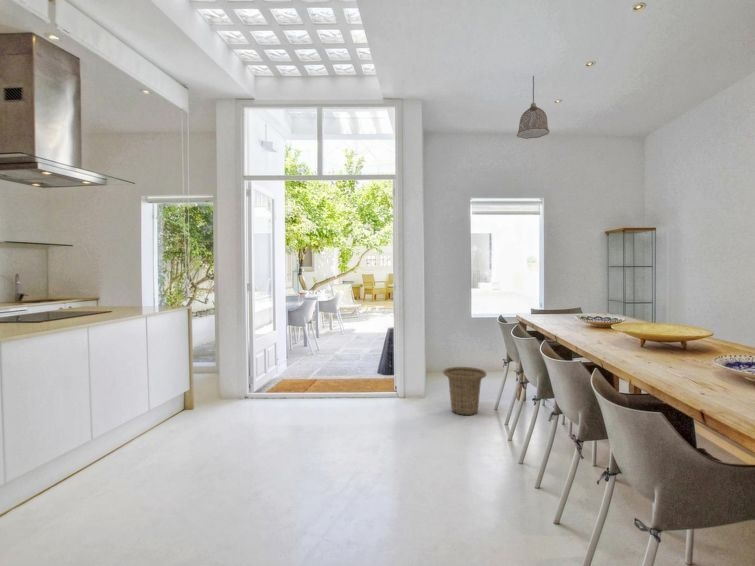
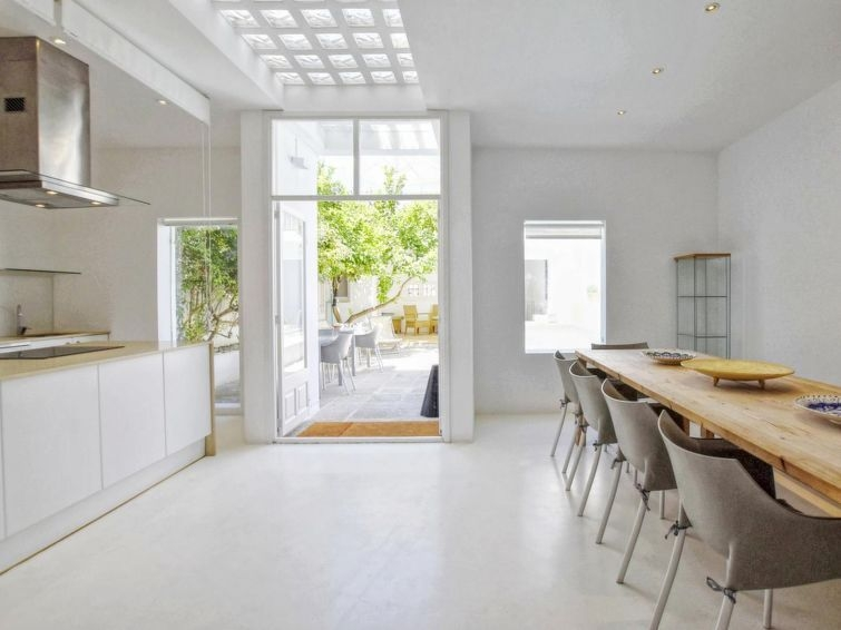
- pendant lamp (533, 105)
- basket (464, 391)
